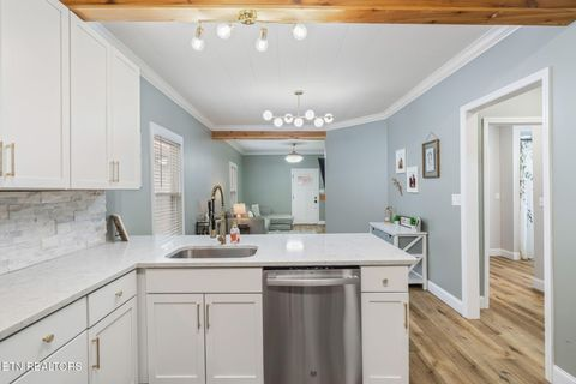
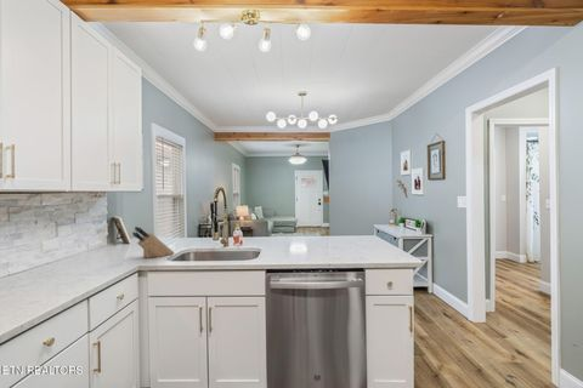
+ knife block (153, 240)
